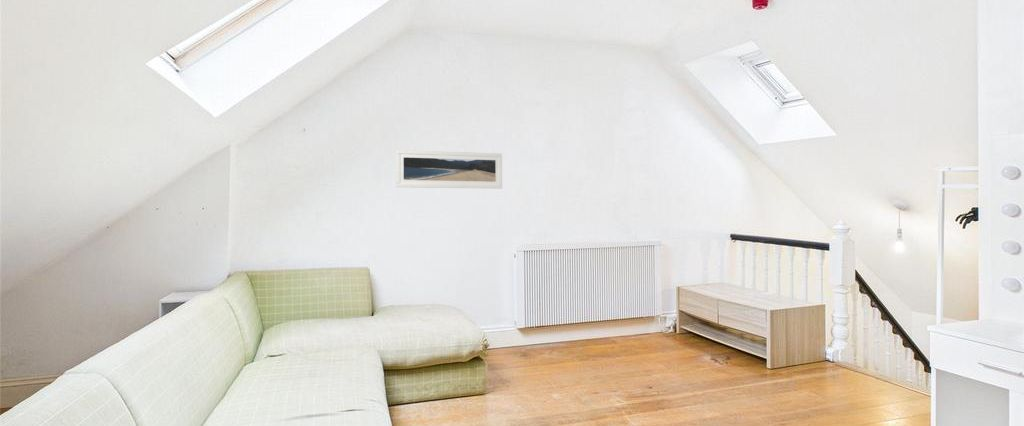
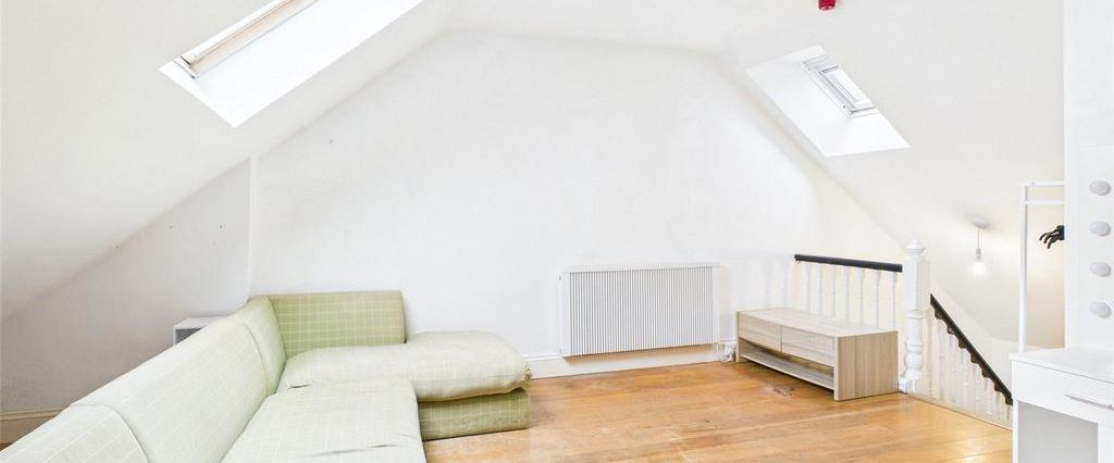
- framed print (450, 169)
